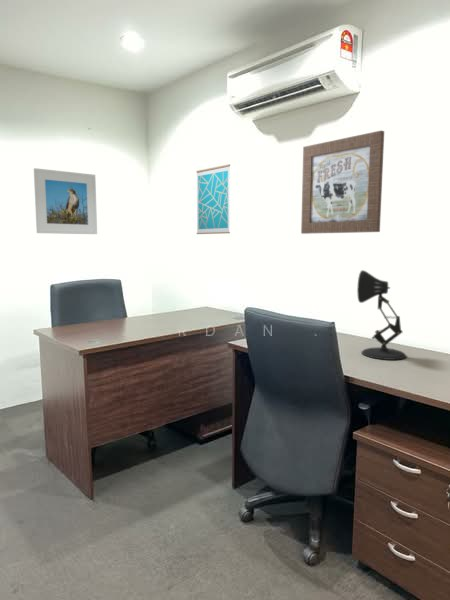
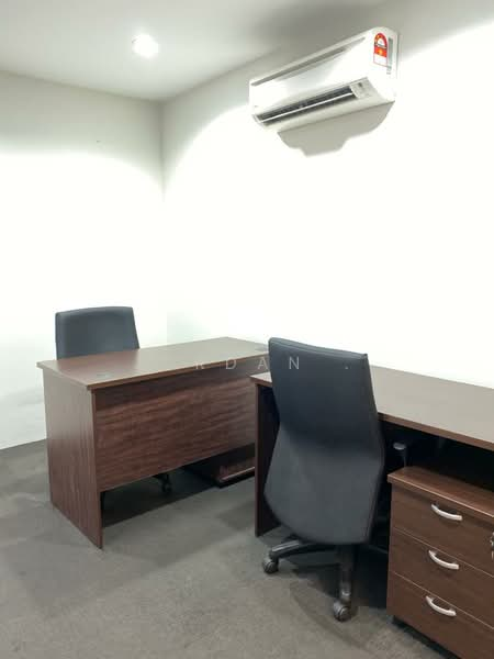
- wall art (212, 201)
- desk lamp (383, 313)
- wall art (339, 186)
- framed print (67, 202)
